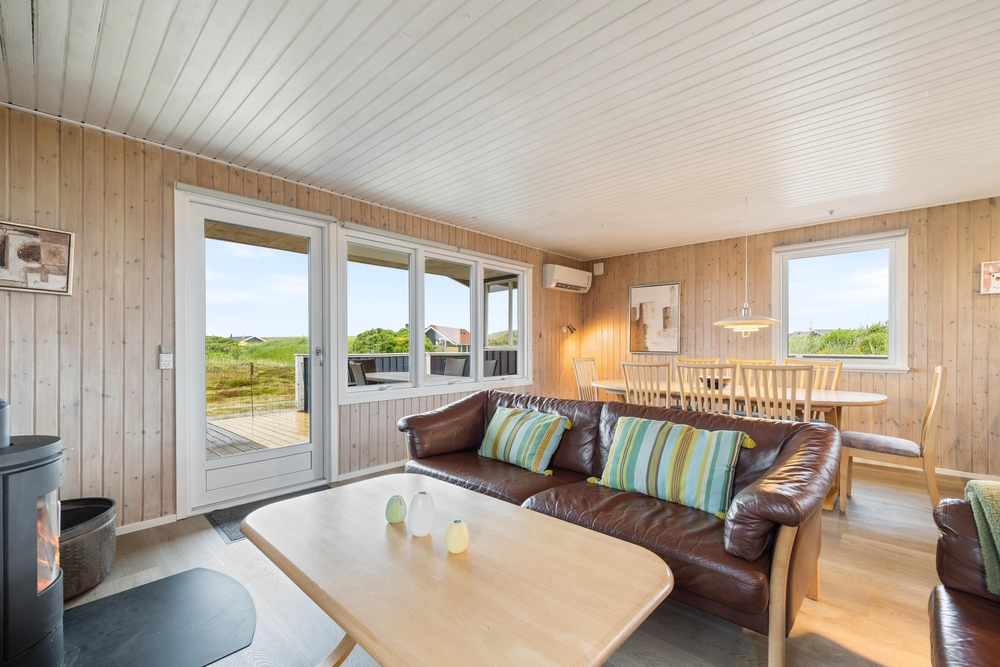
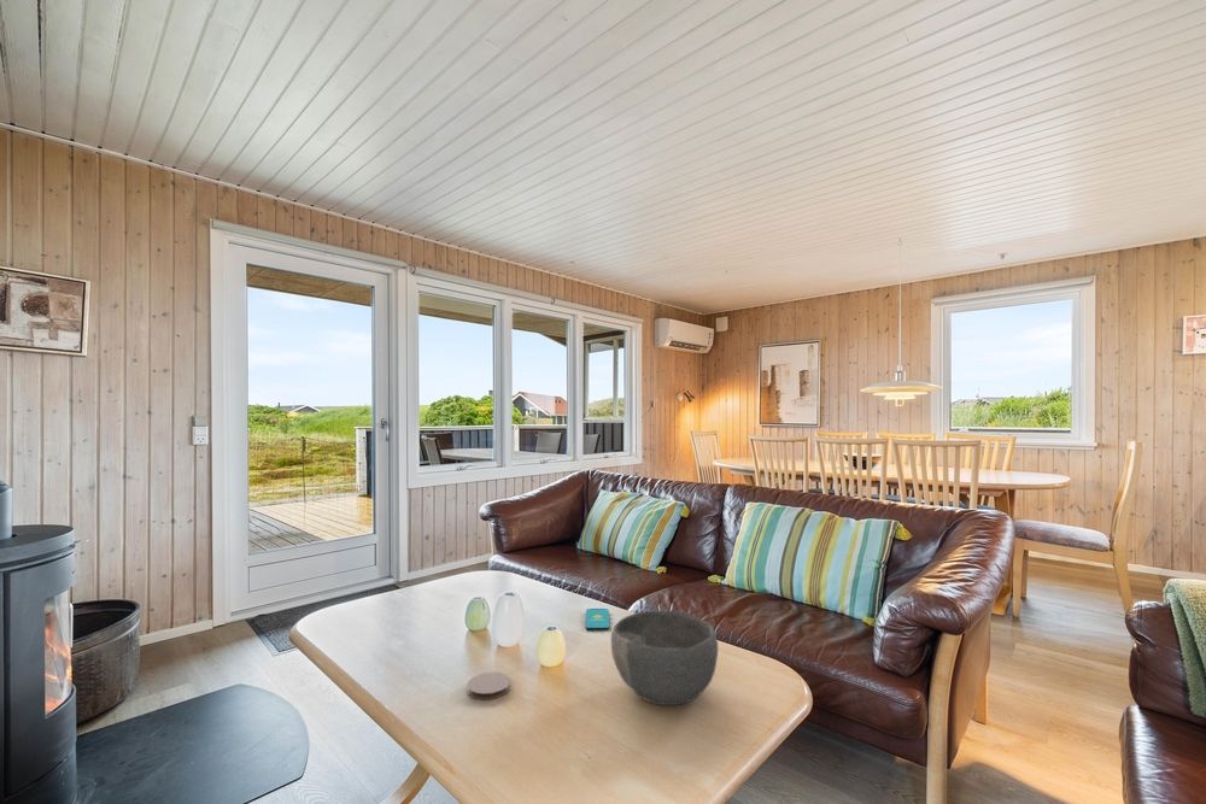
+ smartphone (597, 618)
+ bowl (663, 658)
+ coaster (488, 685)
